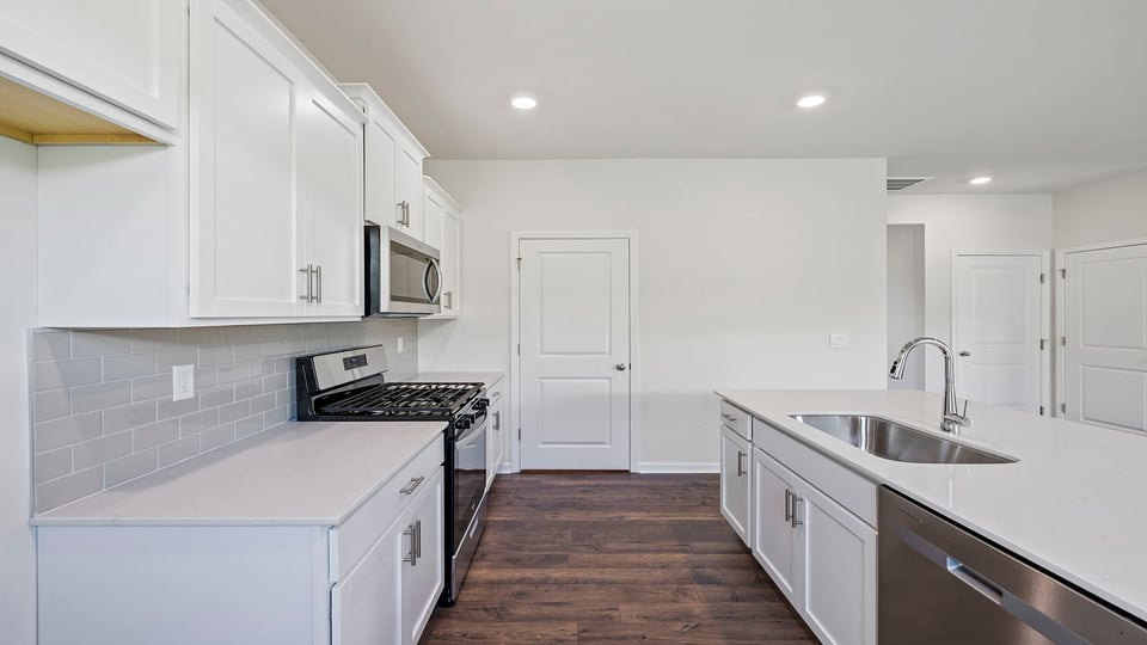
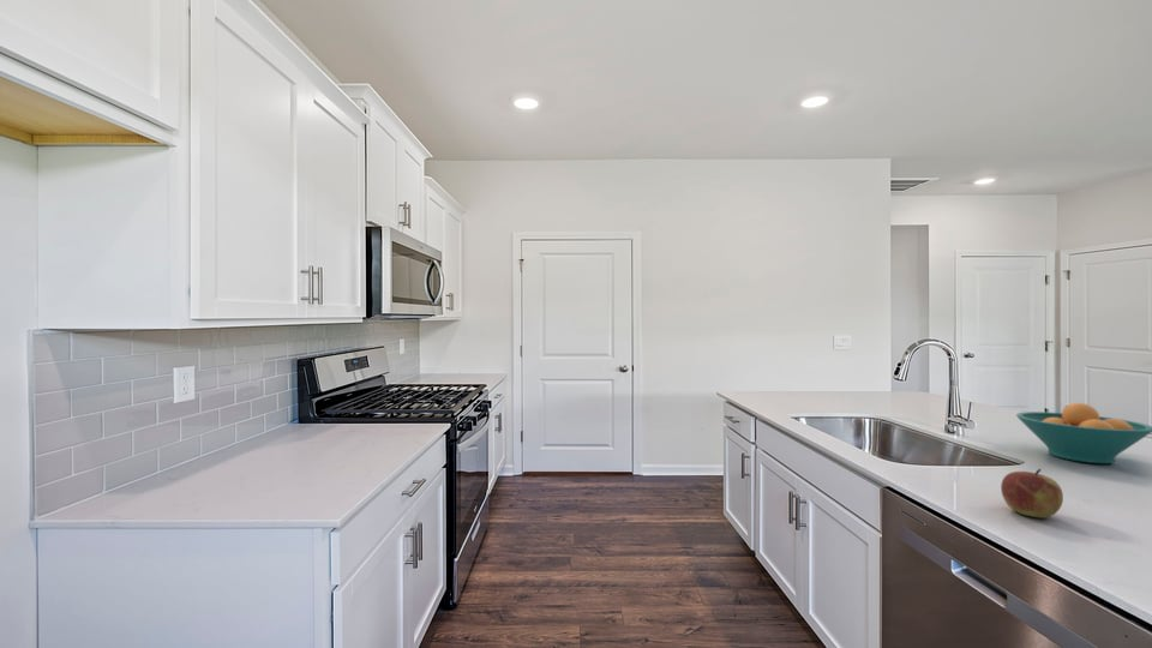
+ apple (1031, 491)
+ fruit bowl (1080, 430)
